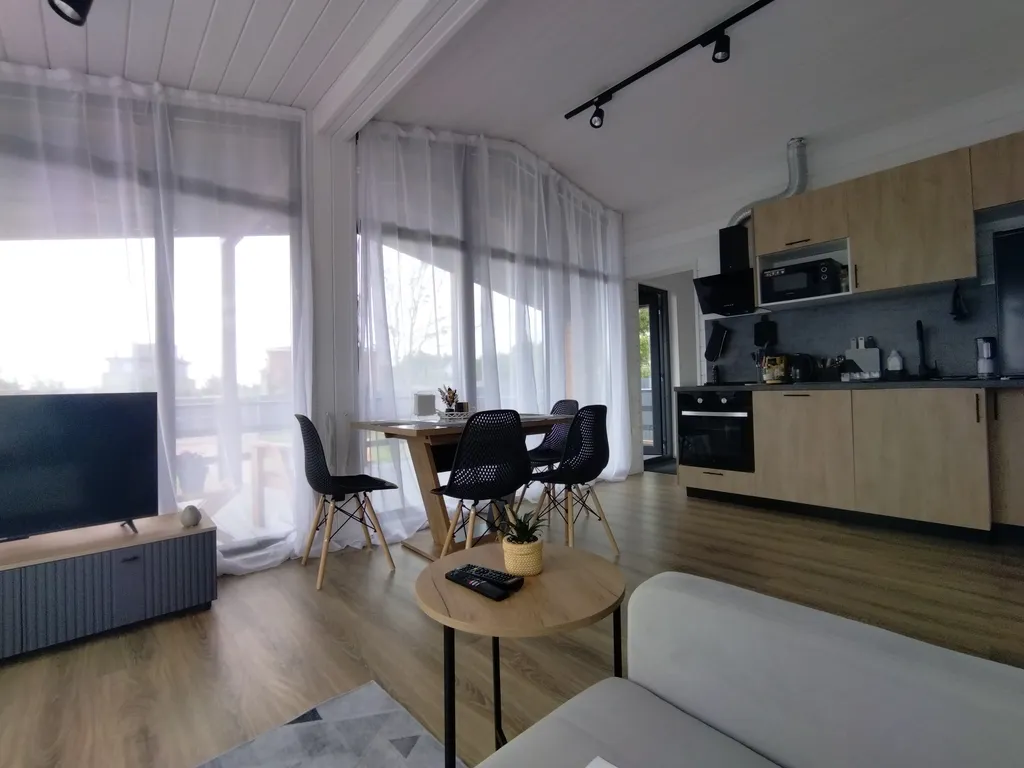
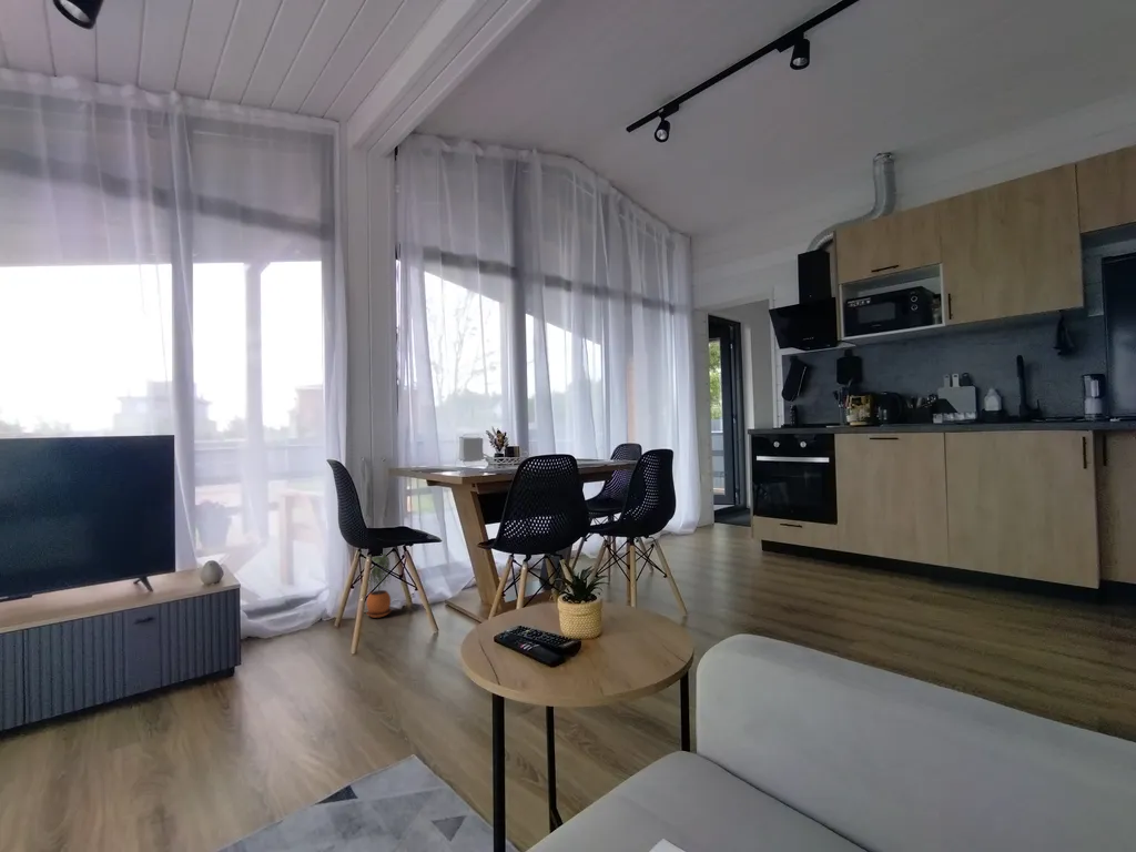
+ potted plant (376, 585)
